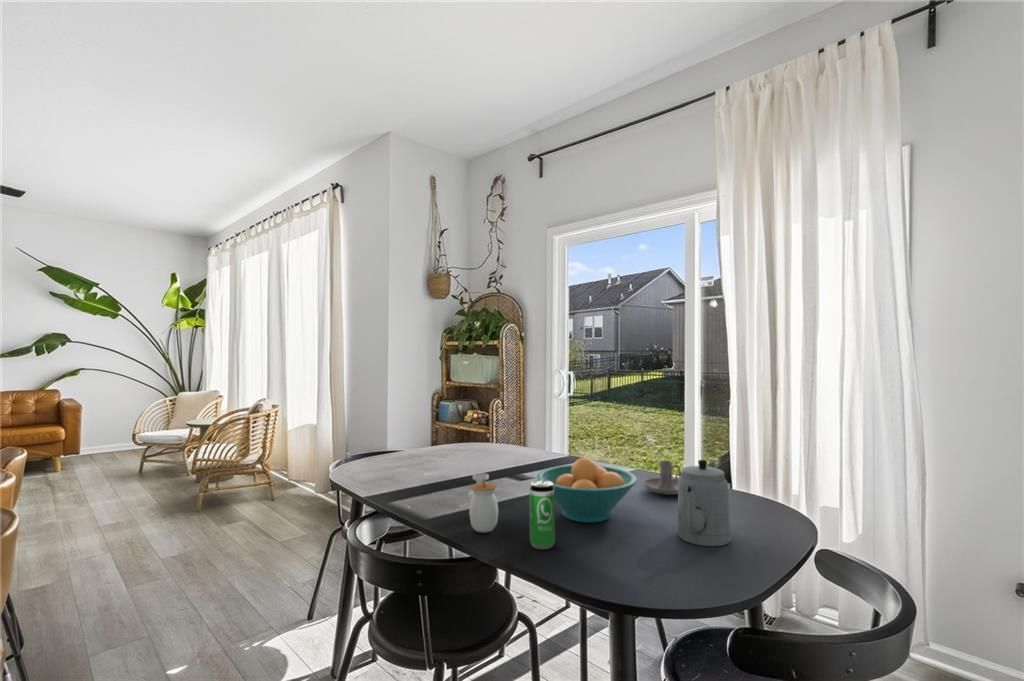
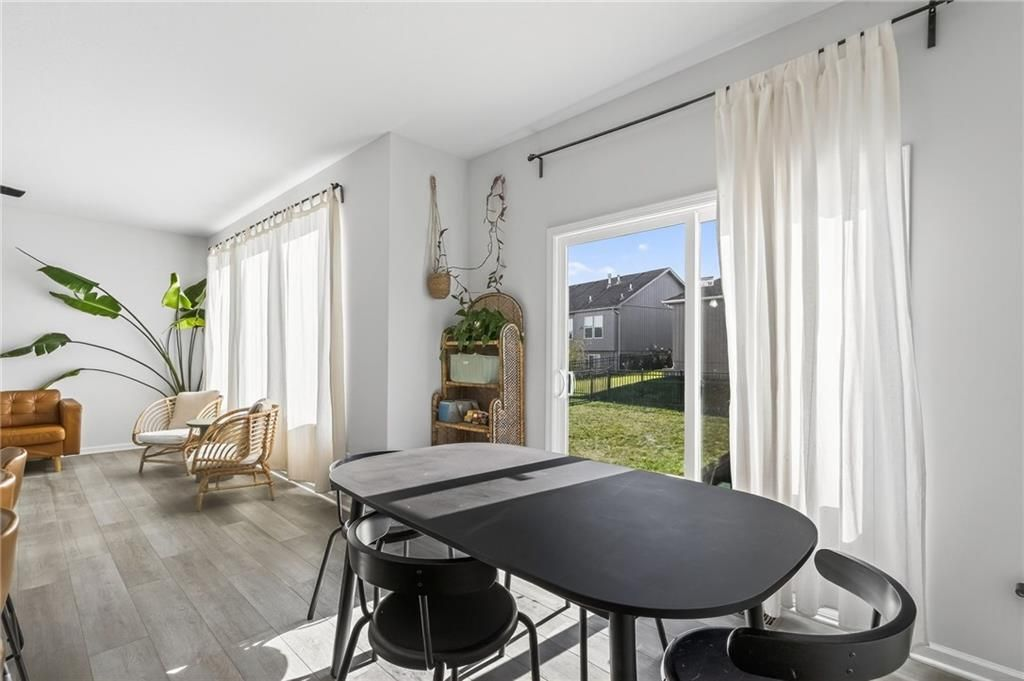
- fruit bowl (586, 486)
- beverage can (542, 514)
- teapot (702, 499)
- jar (482, 496)
- candle holder (668, 476)
